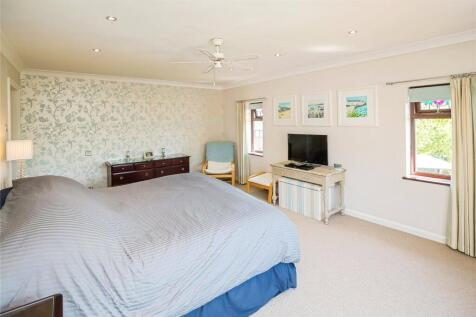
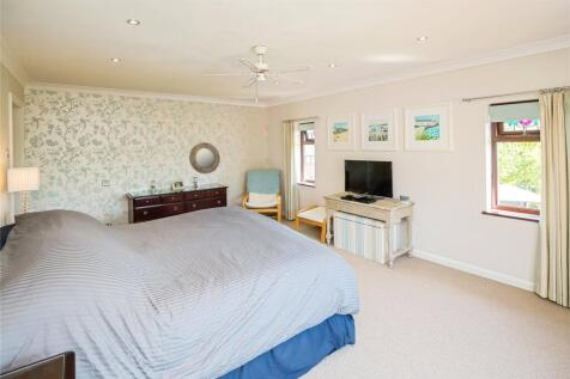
+ home mirror (205, 158)
